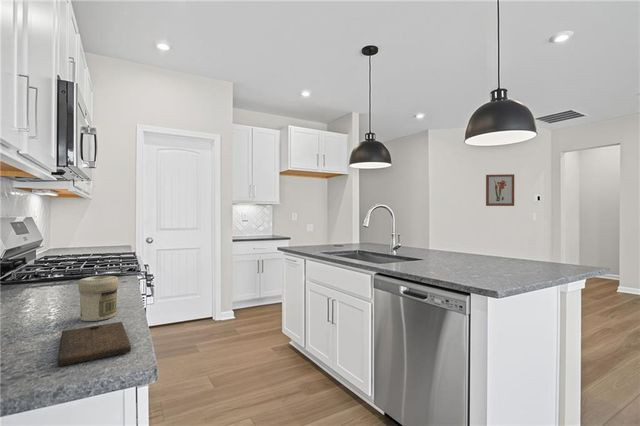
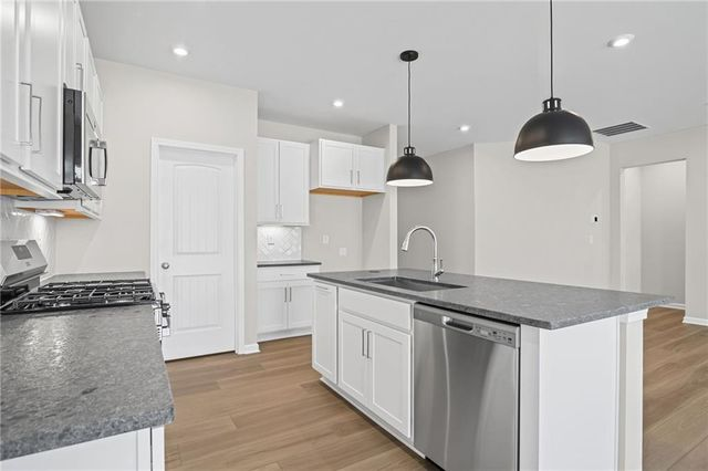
- cutting board (94, 340)
- wall art (500, 190)
- jar (98, 297)
